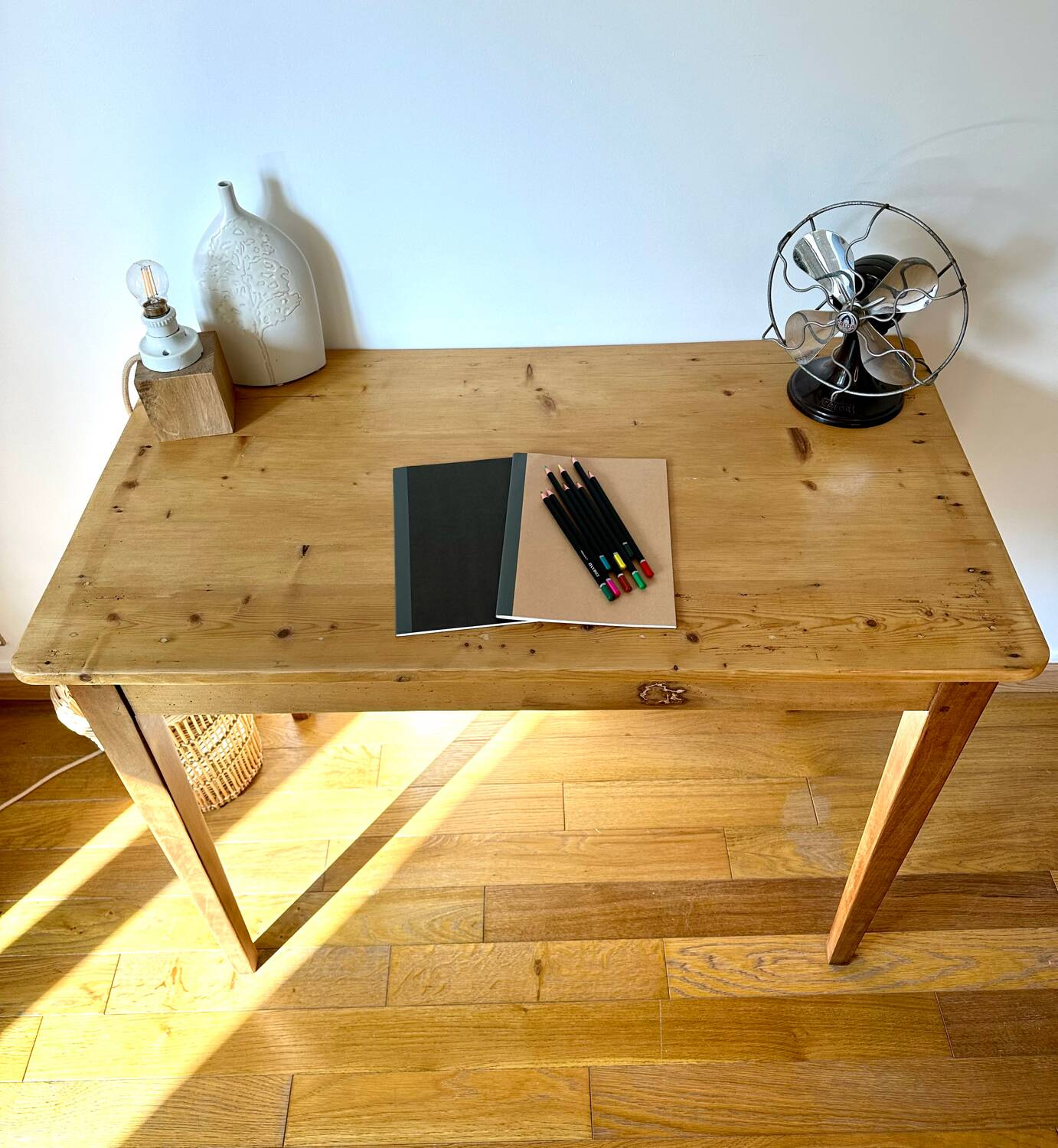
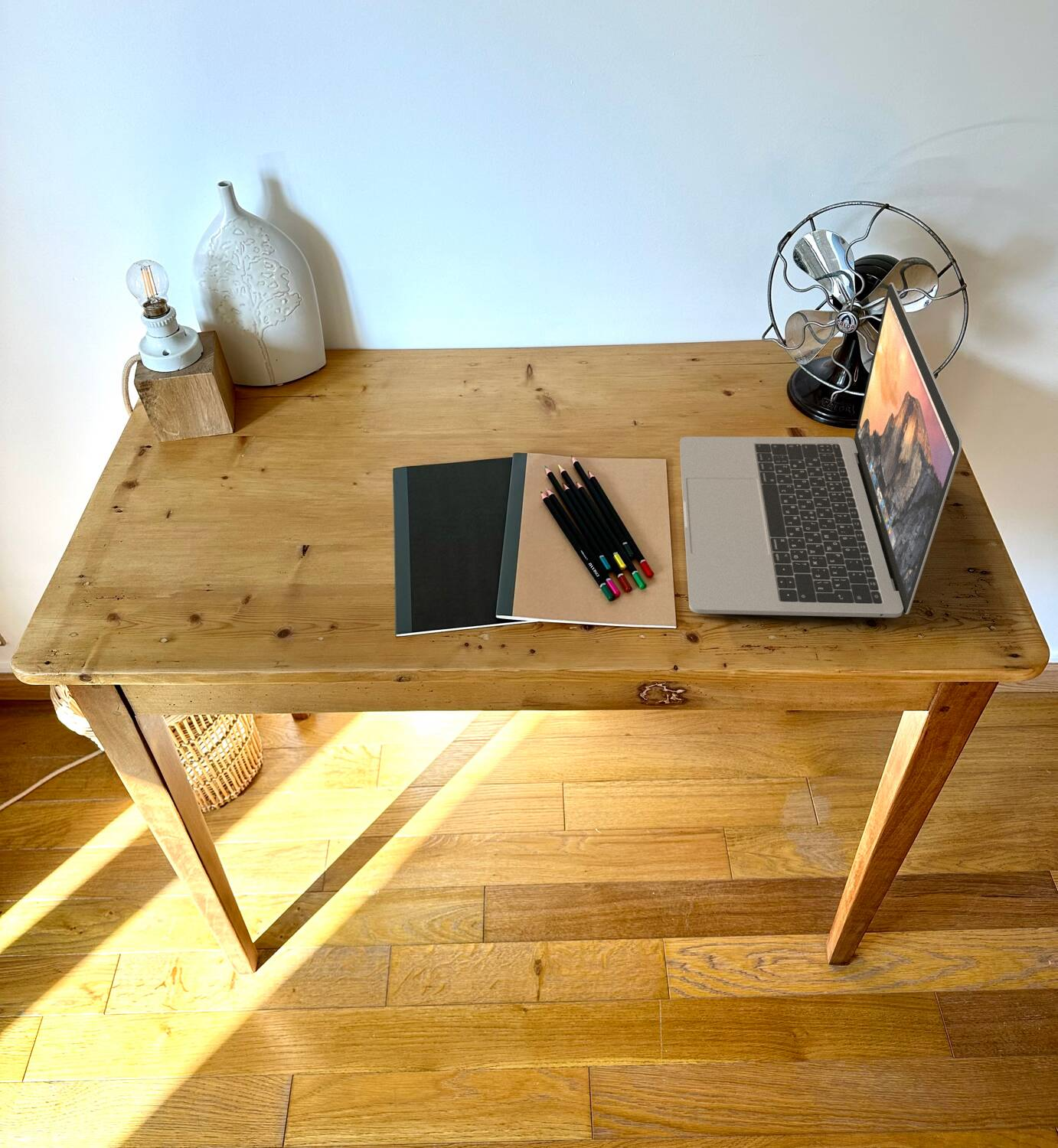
+ laptop (794, 443)
